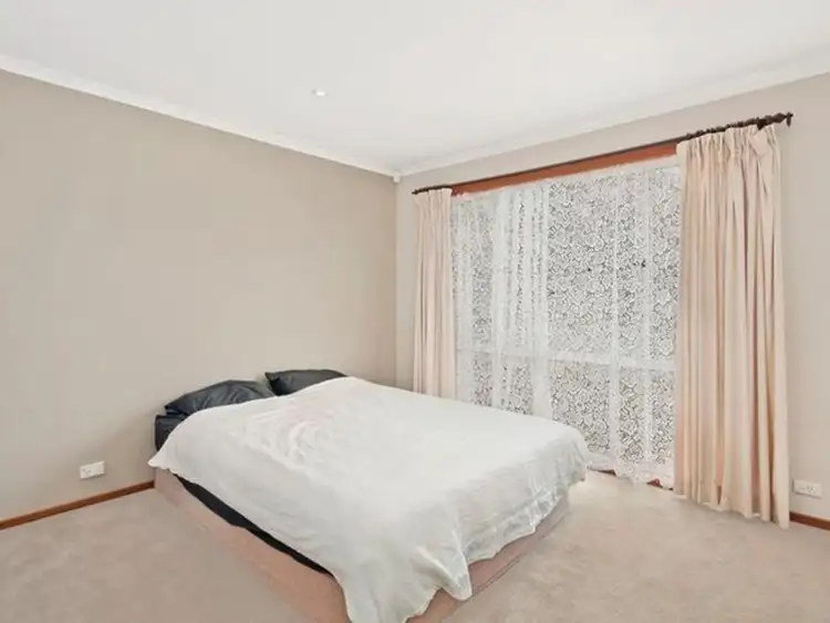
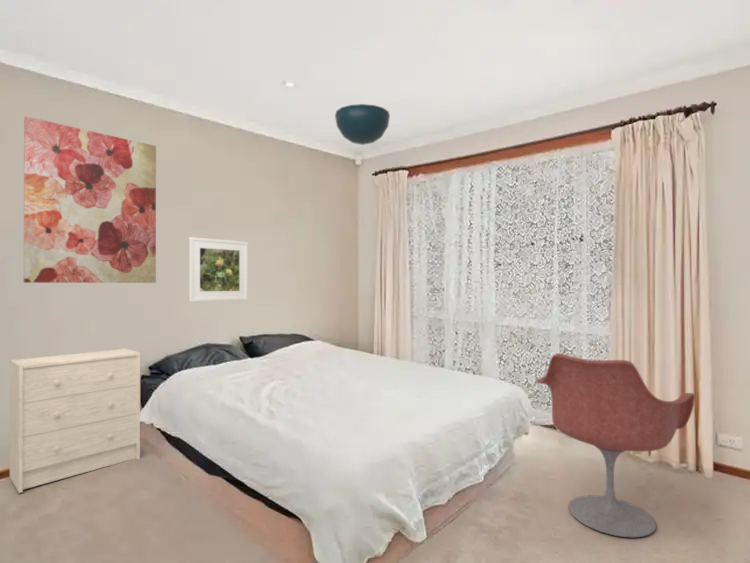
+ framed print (220, 270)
+ wall art (96, 207)
+ ceiling light (362, 129)
+ armchair (609, 432)
+ dresser (78, 411)
